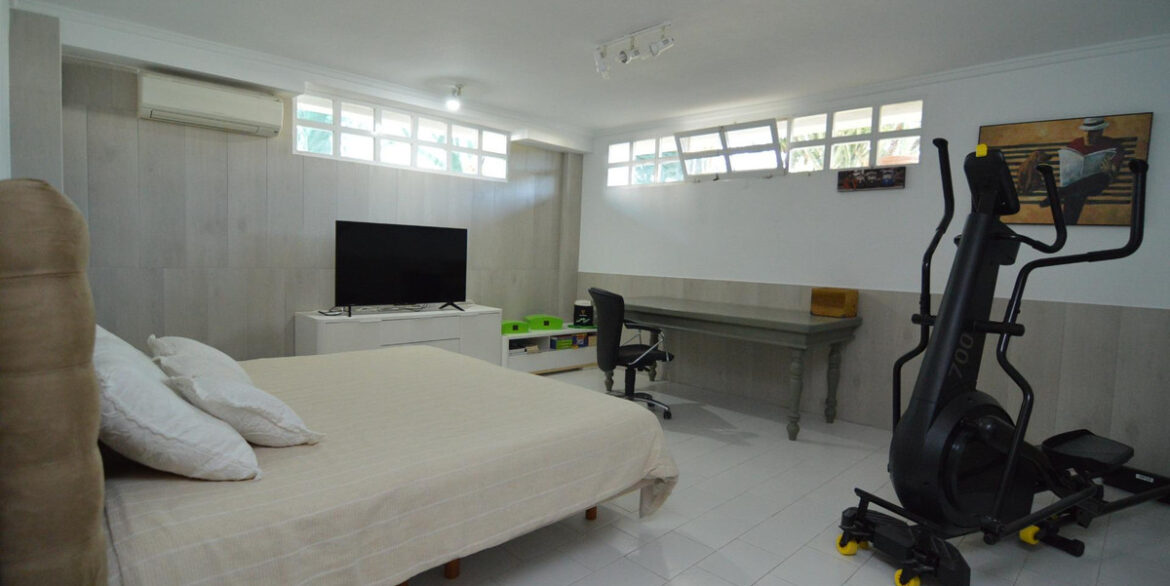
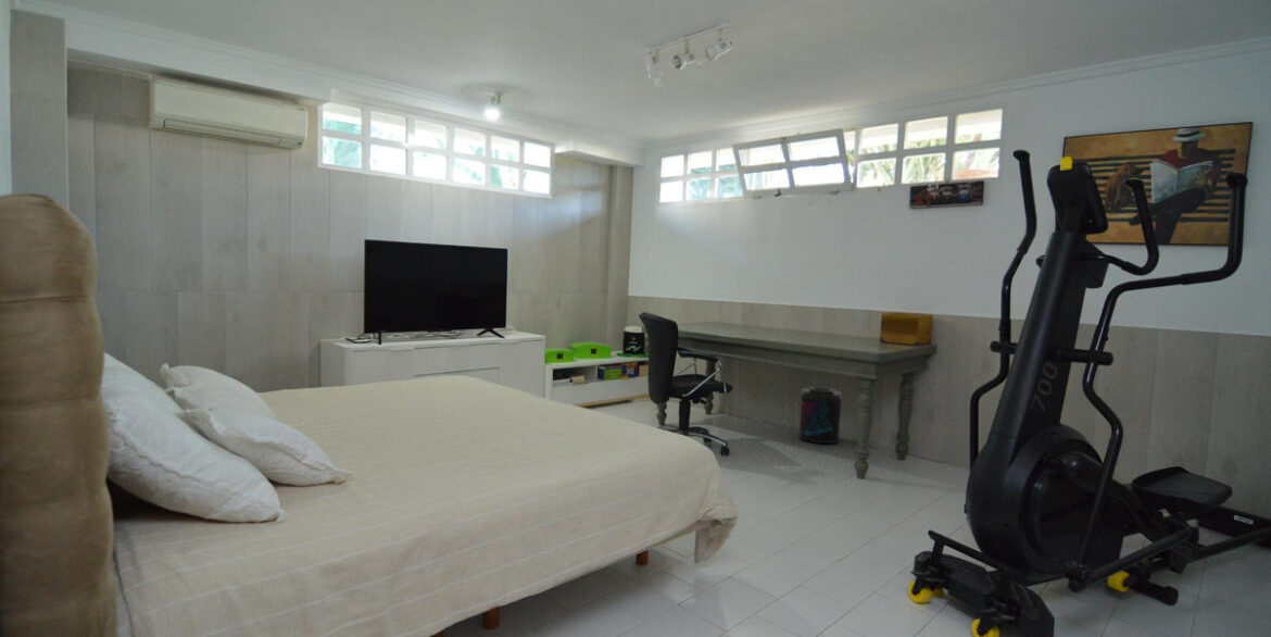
+ supplement container (820, 414)
